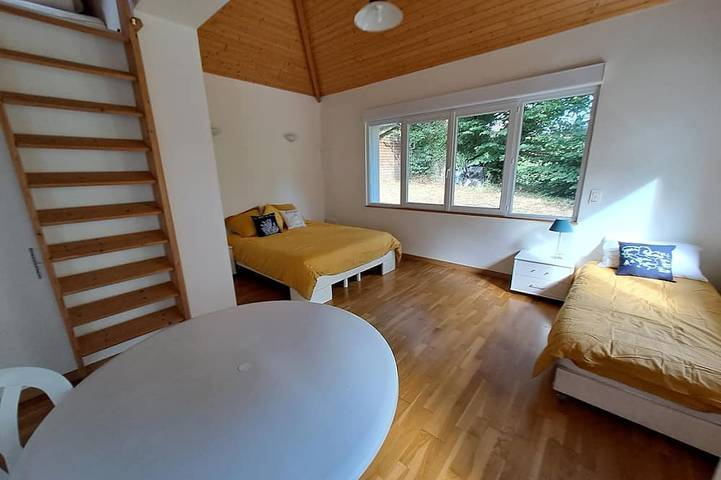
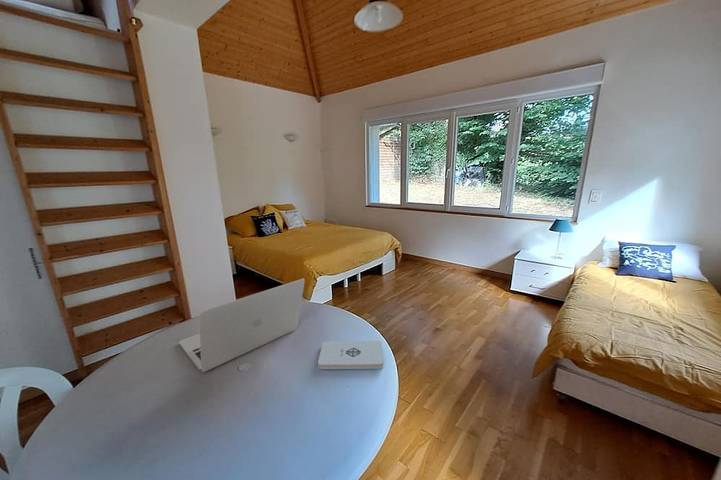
+ laptop (240, 311)
+ notepad (351, 354)
